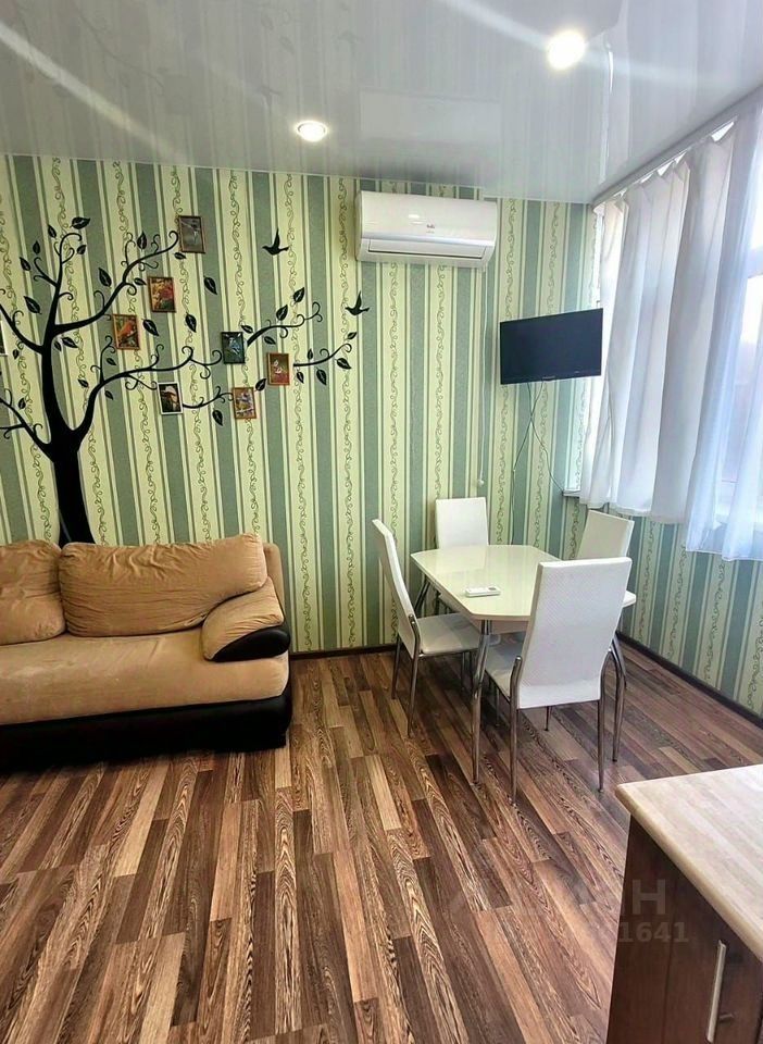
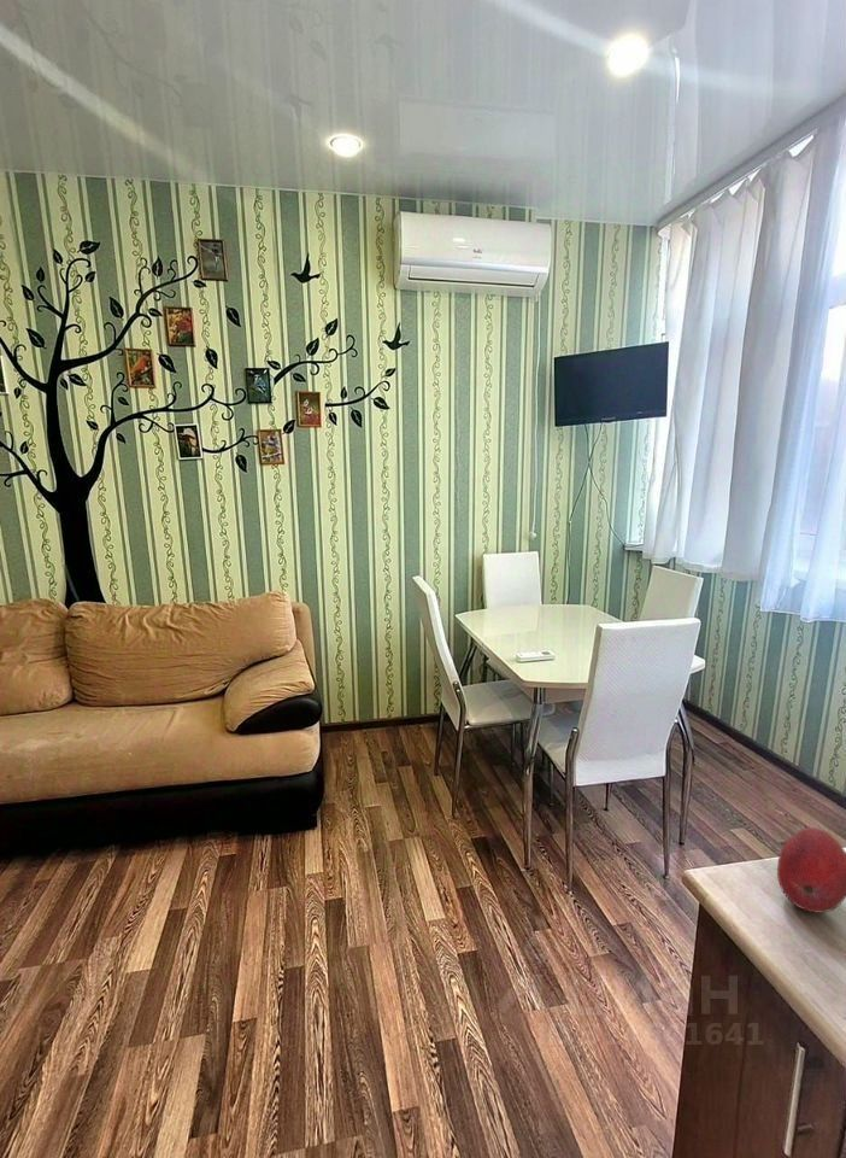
+ fruit (813, 868)
